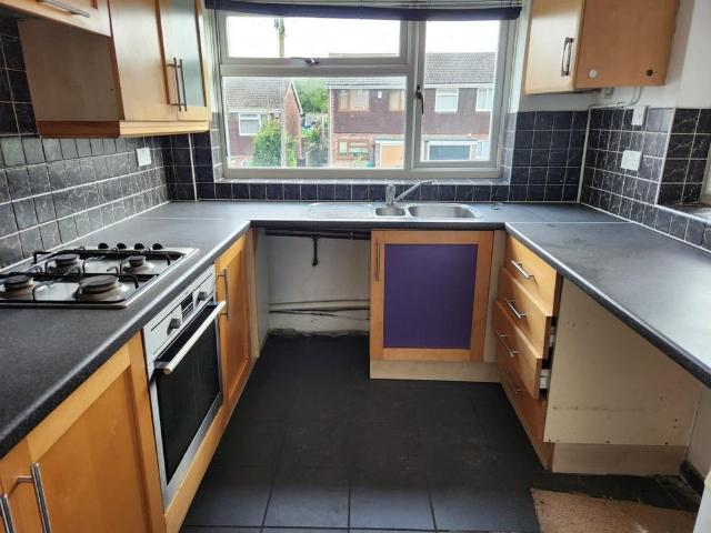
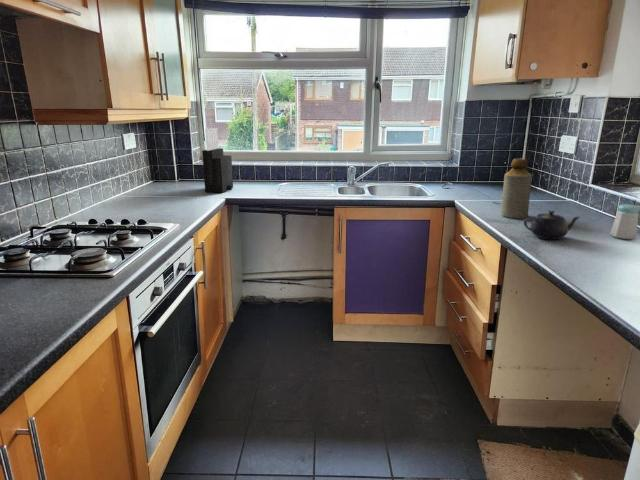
+ bottle (517, 187)
+ teapot (551, 223)
+ salt shaker (626, 221)
+ knife block (219, 159)
